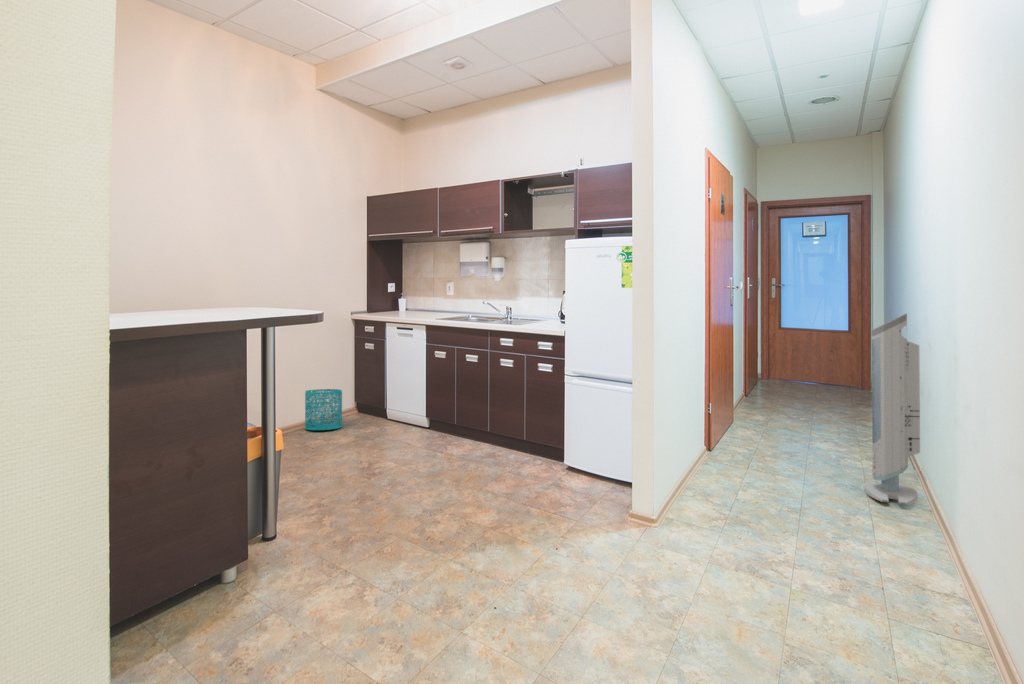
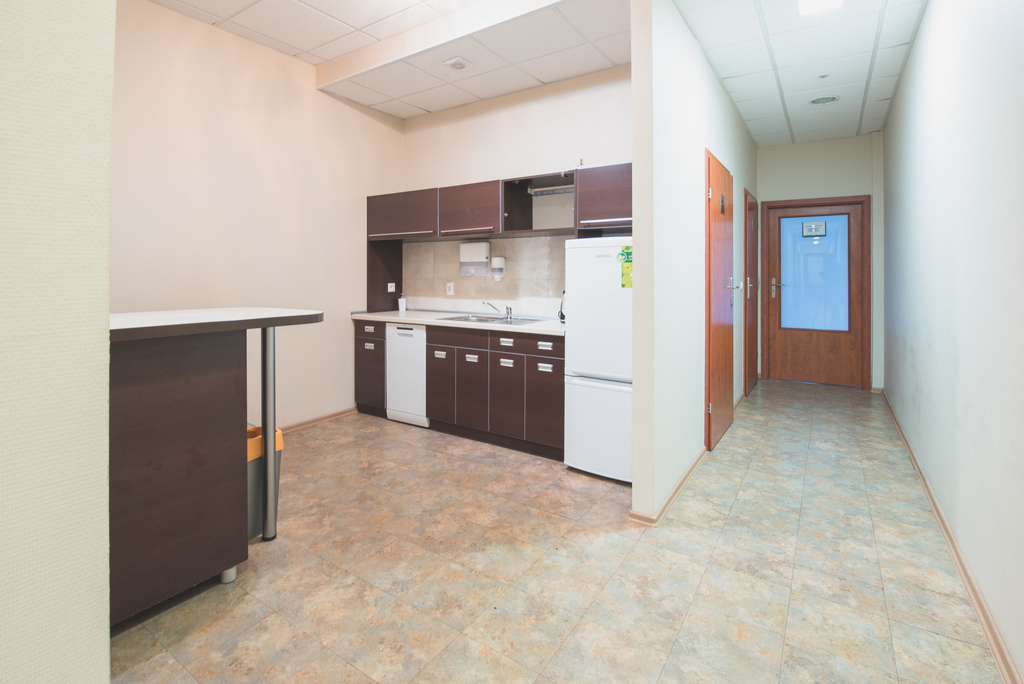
- wastebasket (323, 408)
- air purifier (890, 403)
